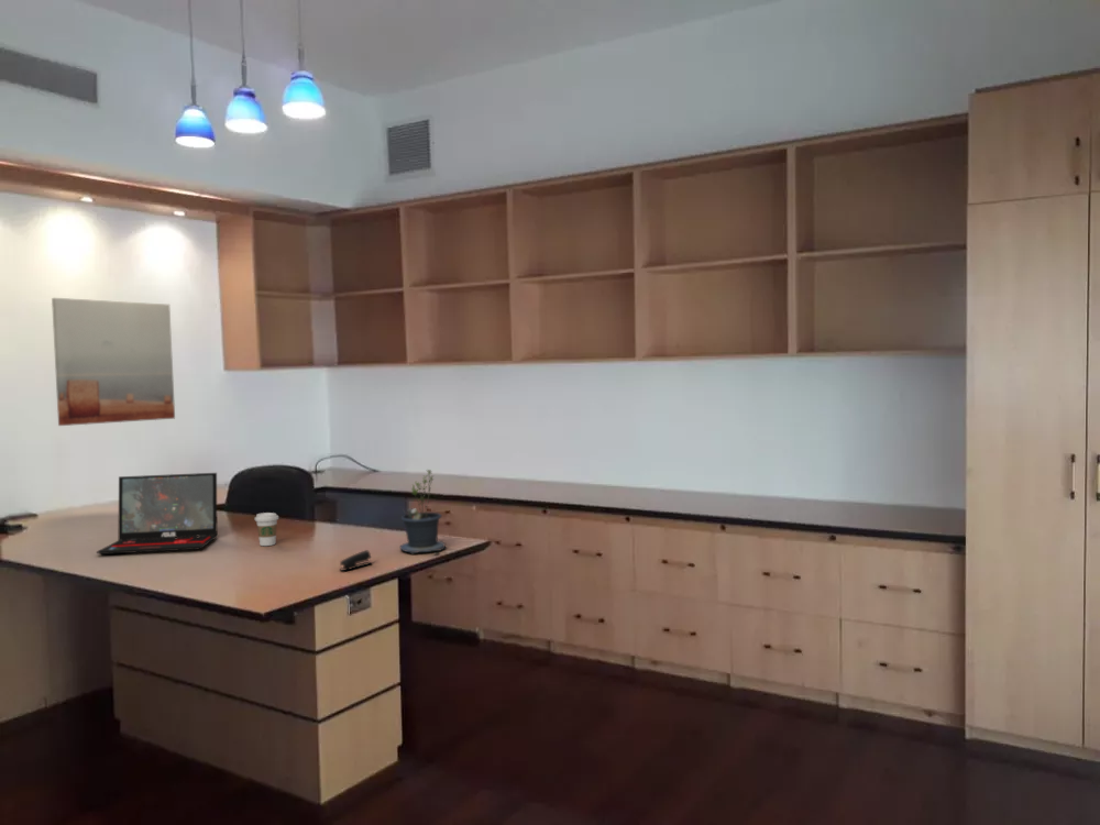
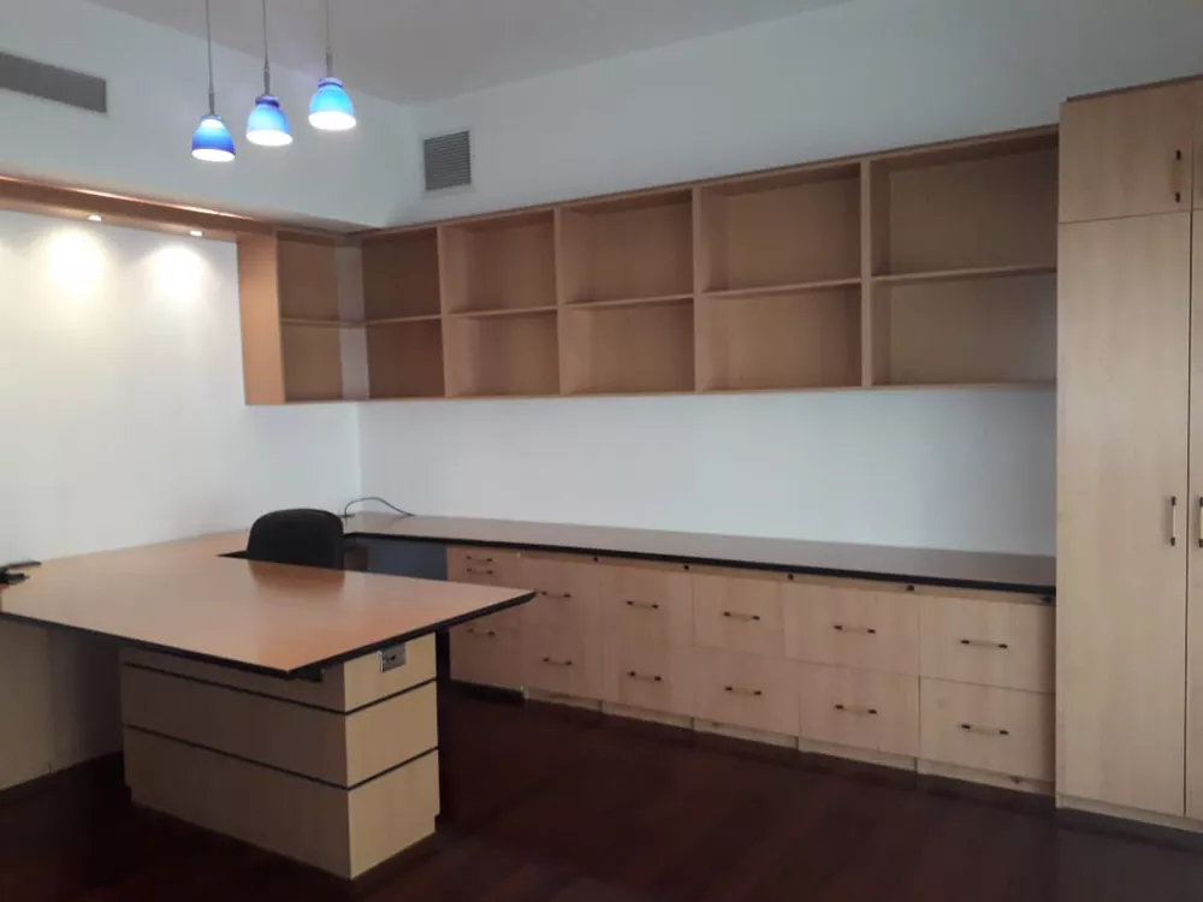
- coffee cup (266, 529)
- wall art (117, 361)
- laptop (160, 512)
- stapler (355, 560)
- potted plant (421, 509)
